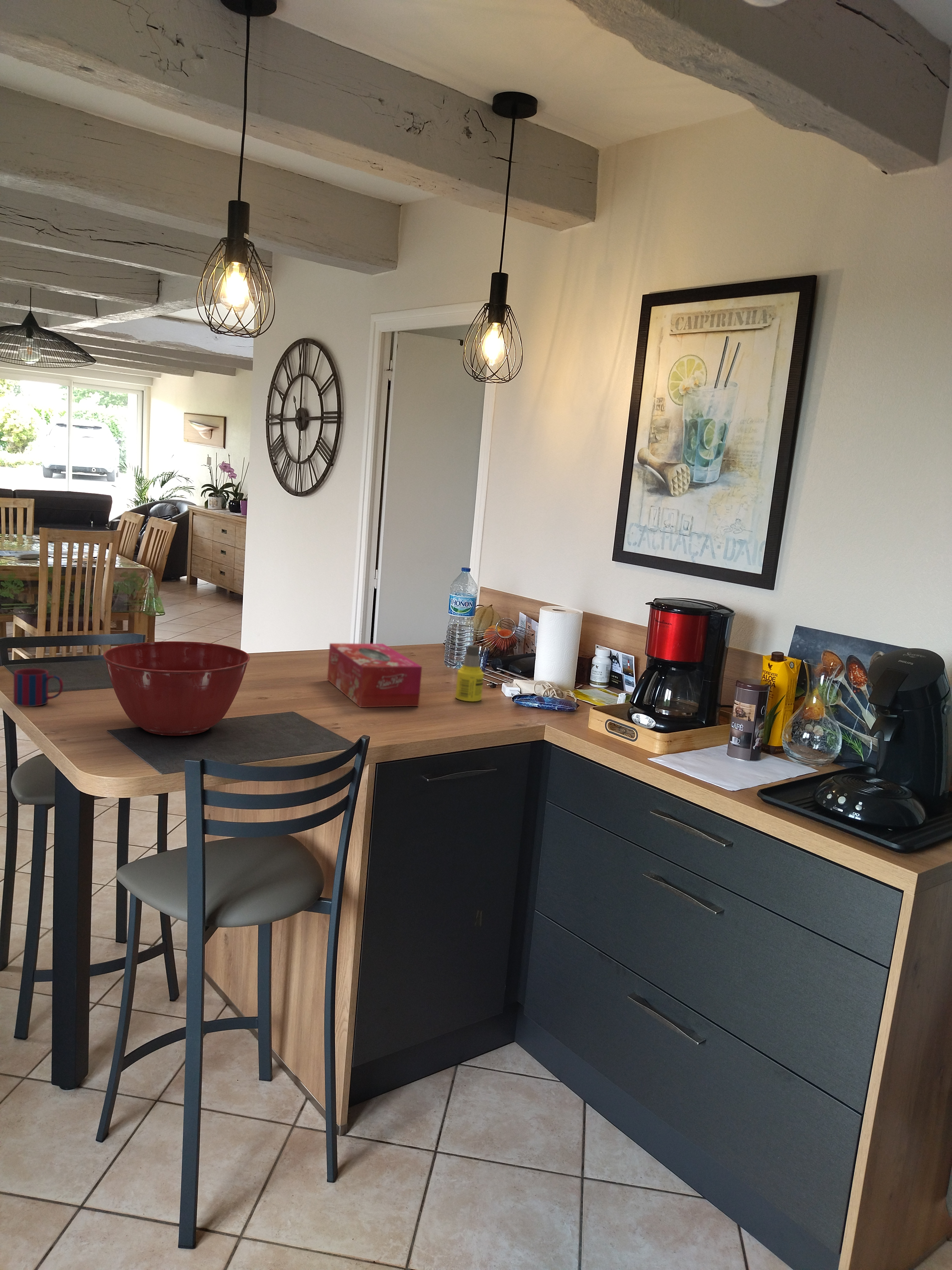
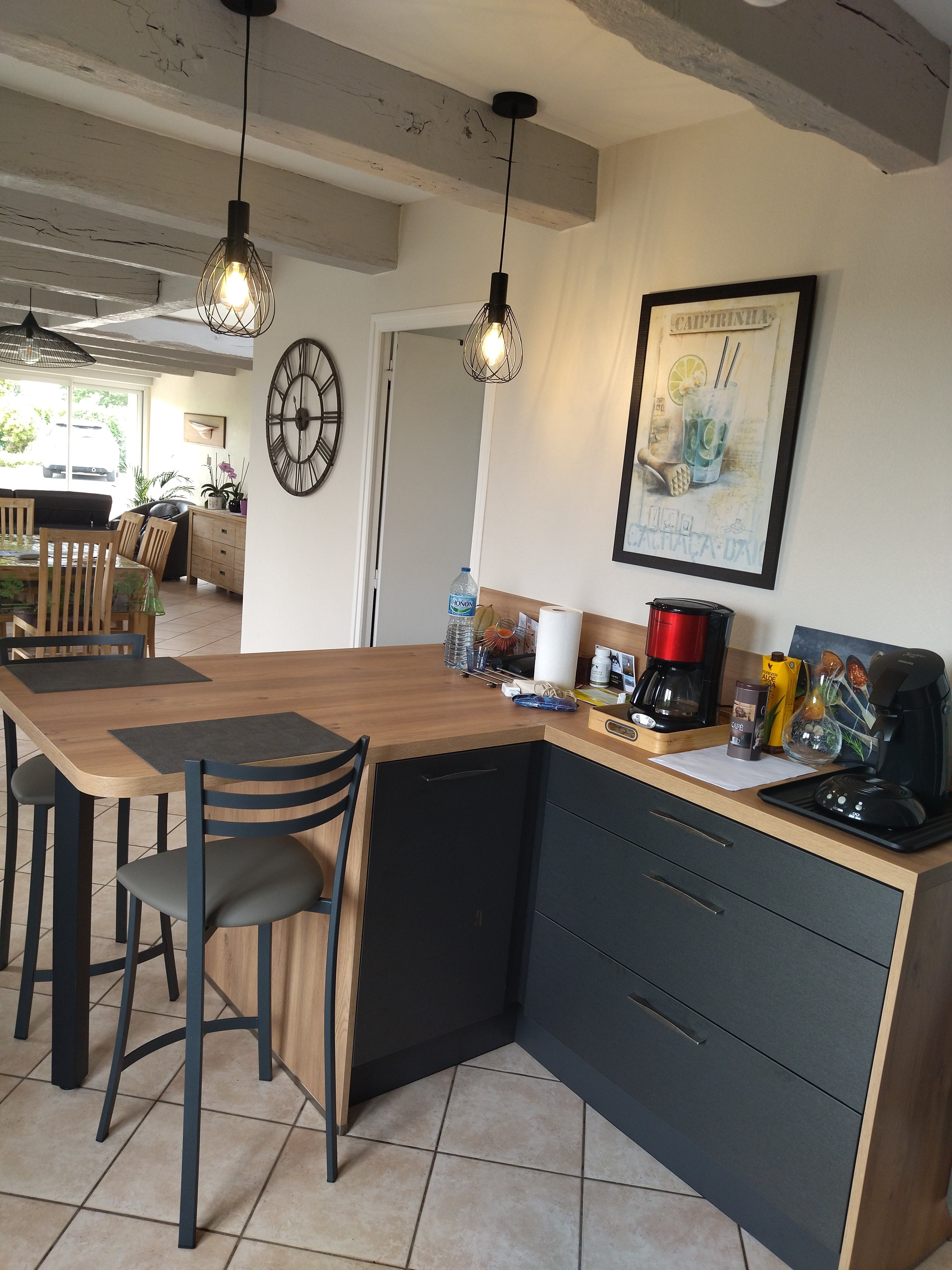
- tissue box (373, 673)
- bottle (471, 672)
- mug (38, 688)
- mixing bowl (176, 690)
